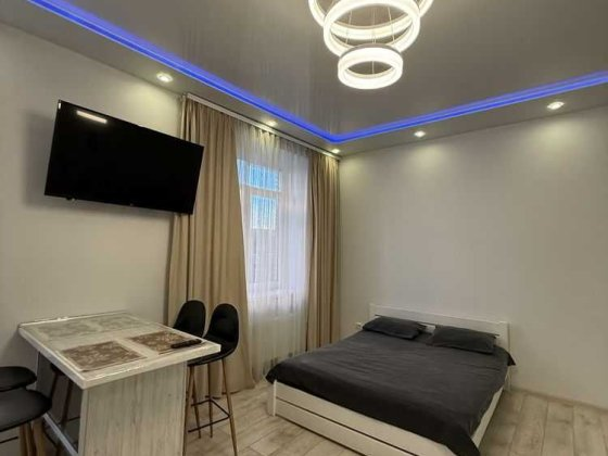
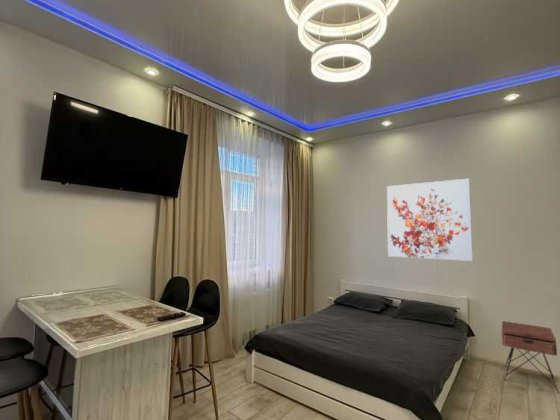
+ wall art (426, 220)
+ nightstand (529, 353)
